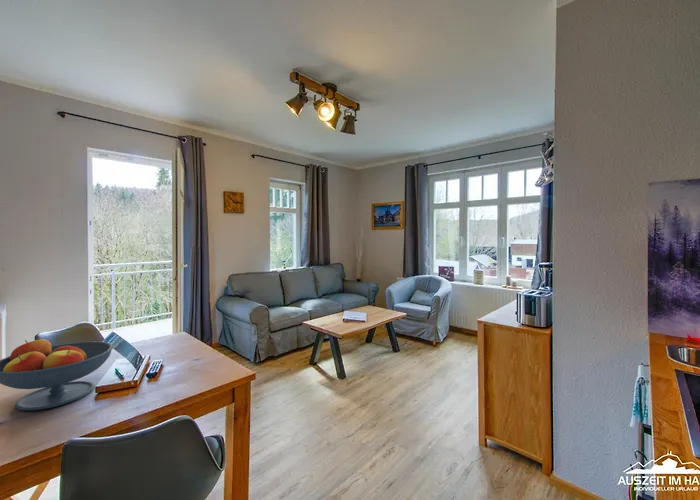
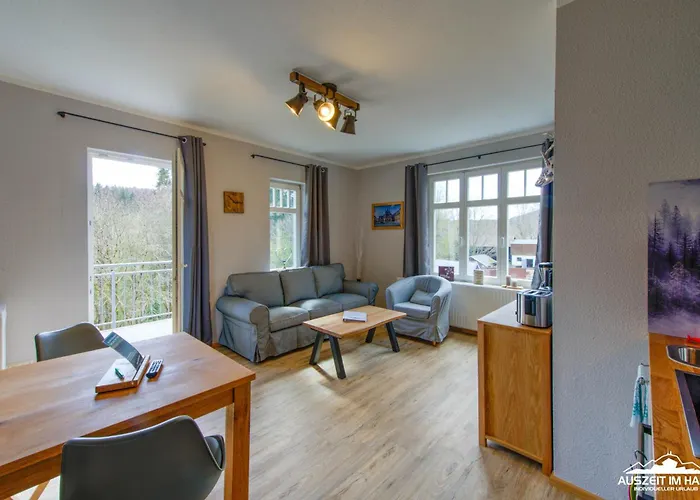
- fruit bowl (57, 368)
